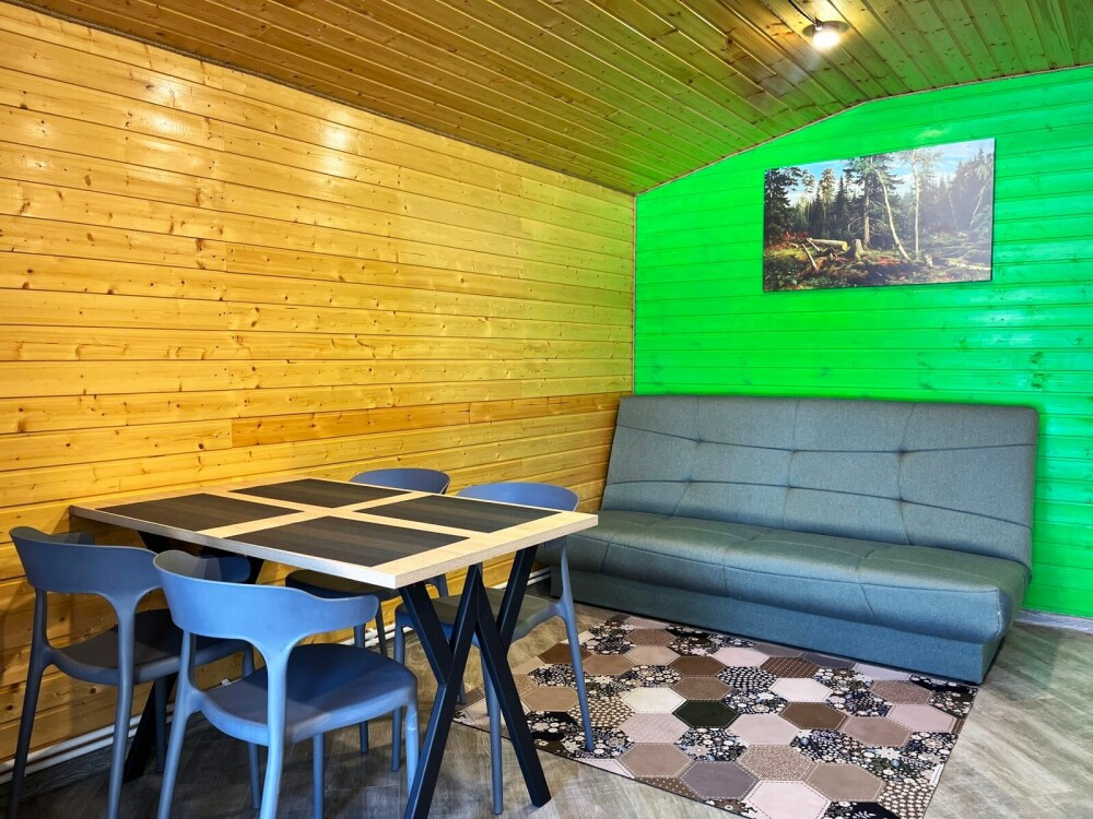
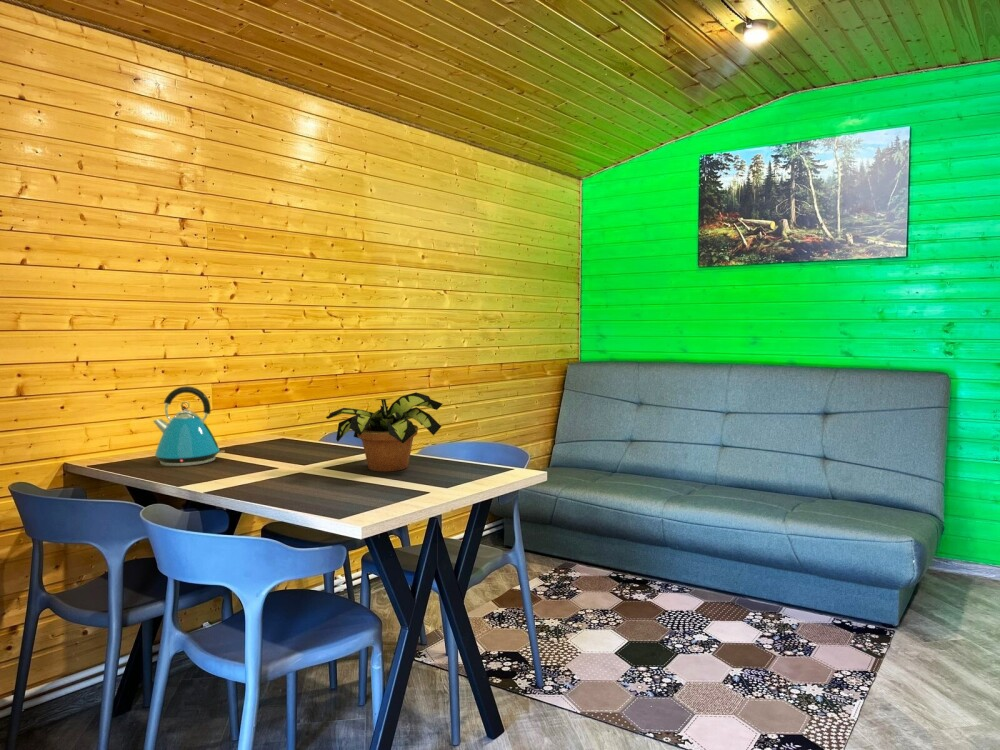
+ kettle (188, 423)
+ flower pot (386, 431)
